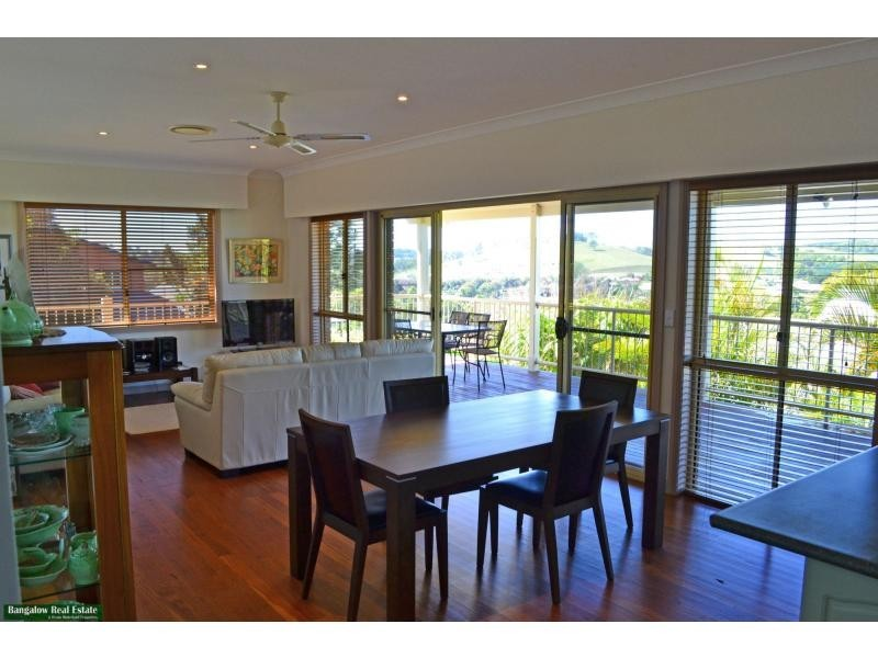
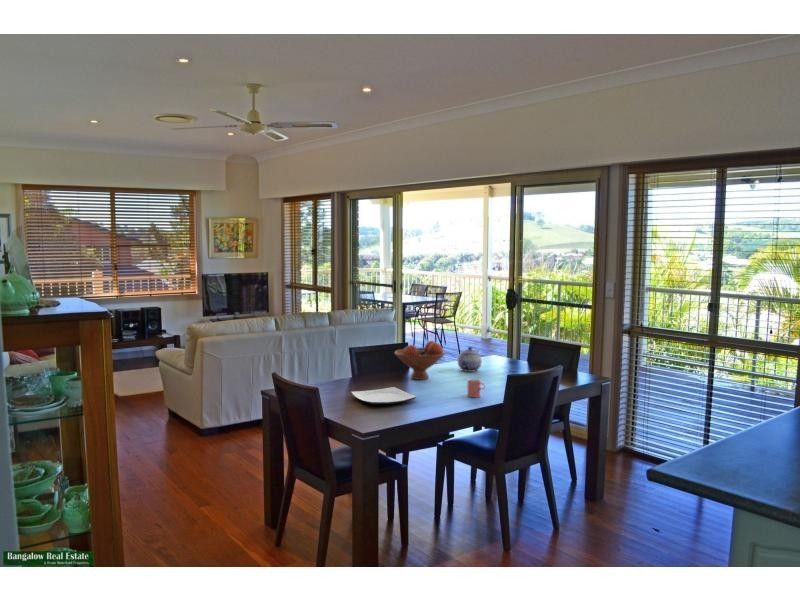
+ fruit bowl (419, 359)
+ plate (383, 396)
+ teapot (469, 358)
+ cup (476, 388)
